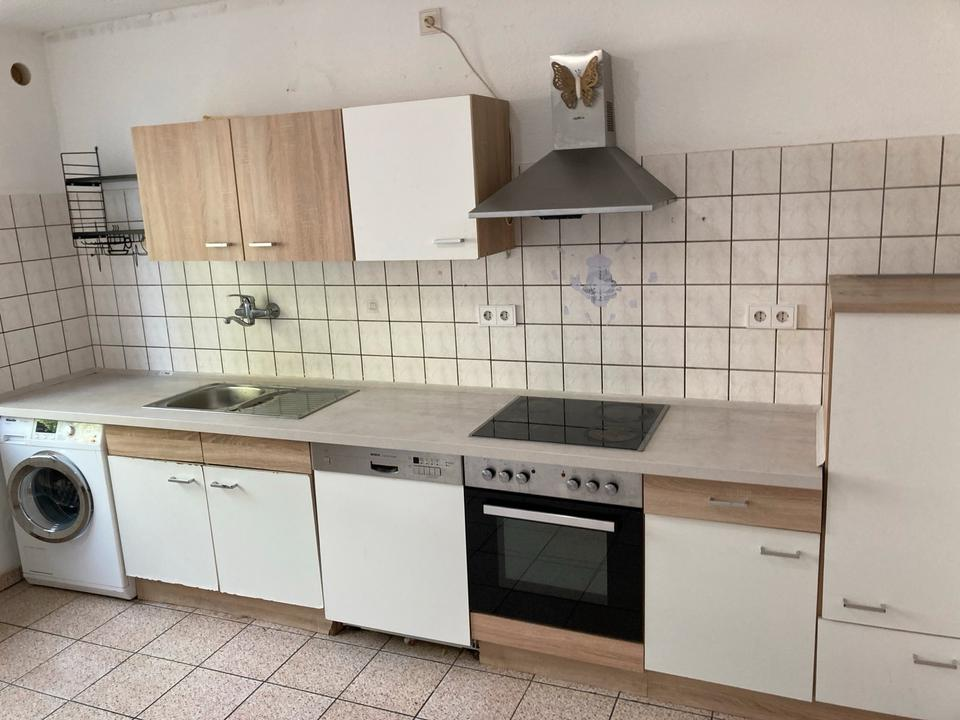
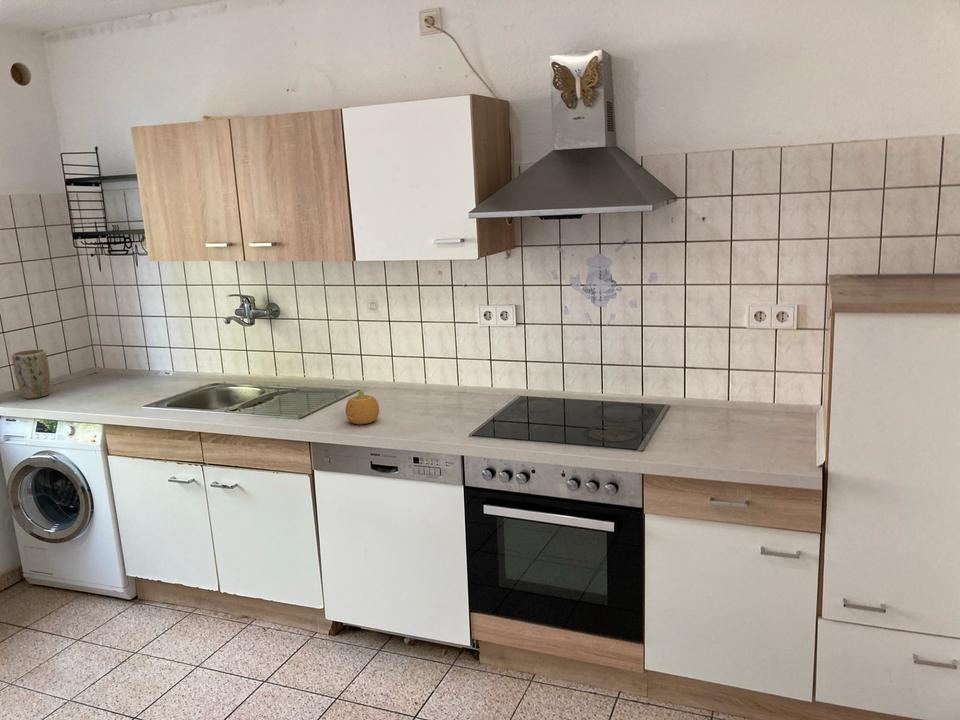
+ fruit (362, 406)
+ plant pot (32, 374)
